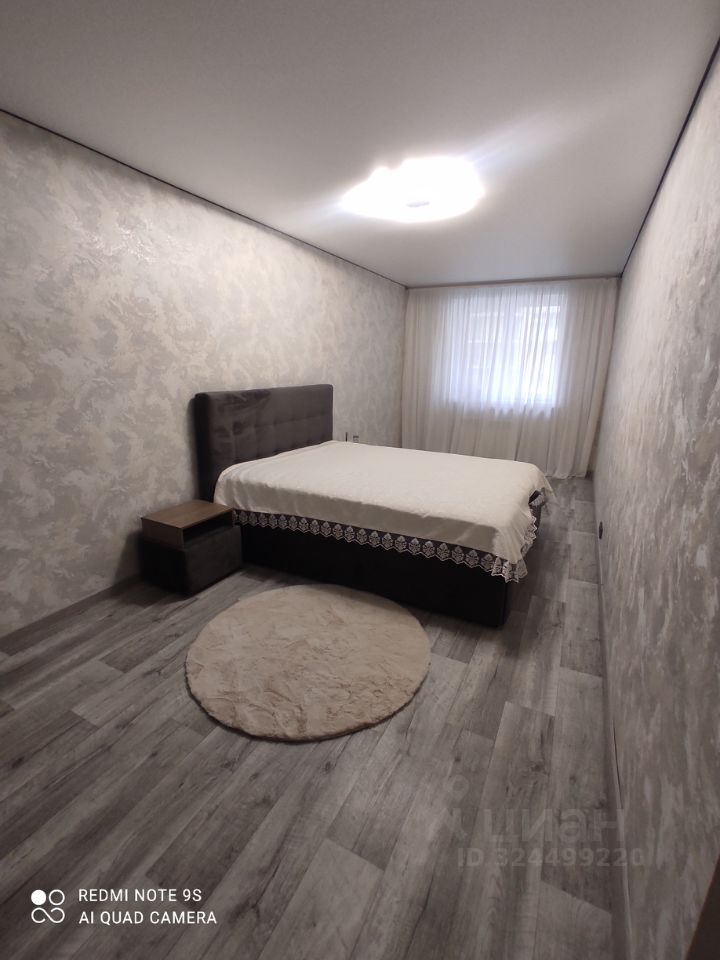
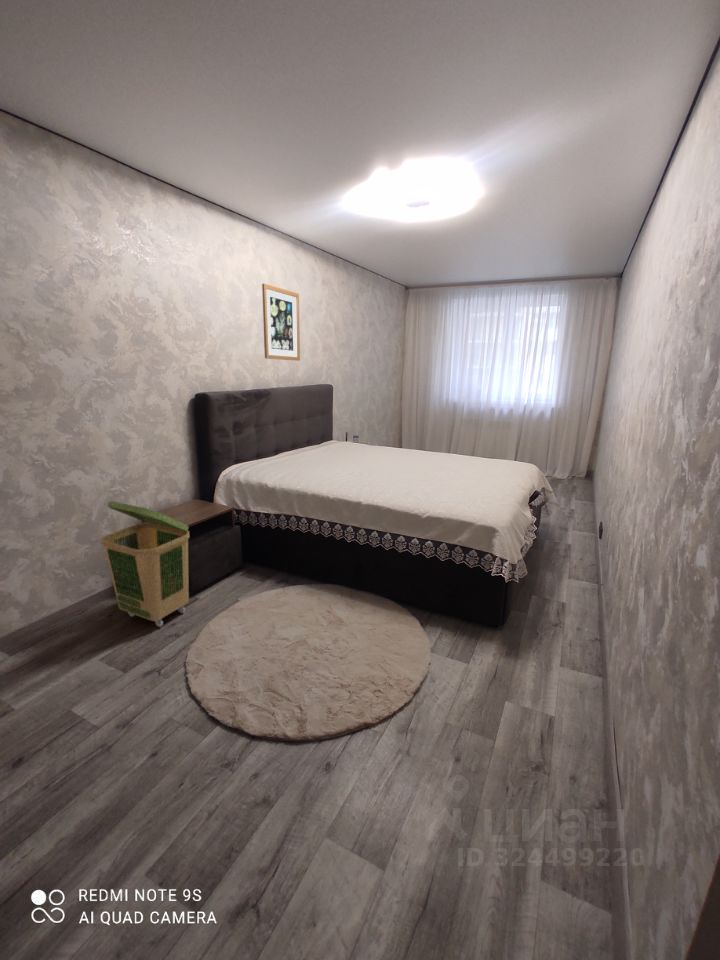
+ laundry basket (148, 559)
+ wall art (282, 325)
